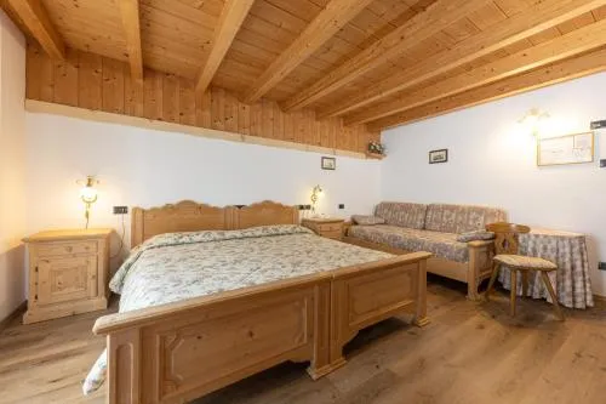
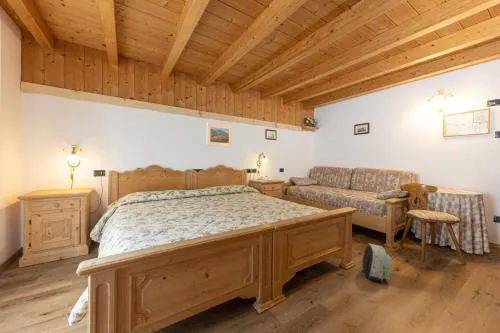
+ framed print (219, 135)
+ backpack (376, 260)
